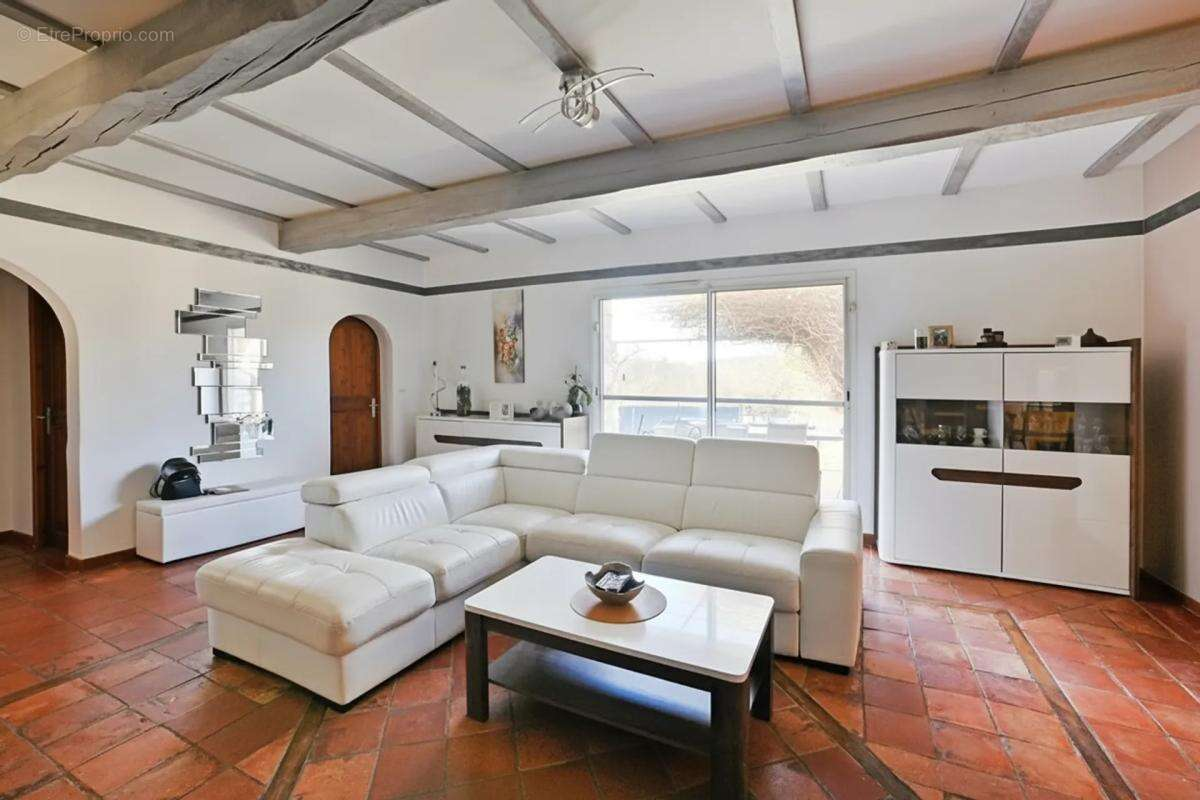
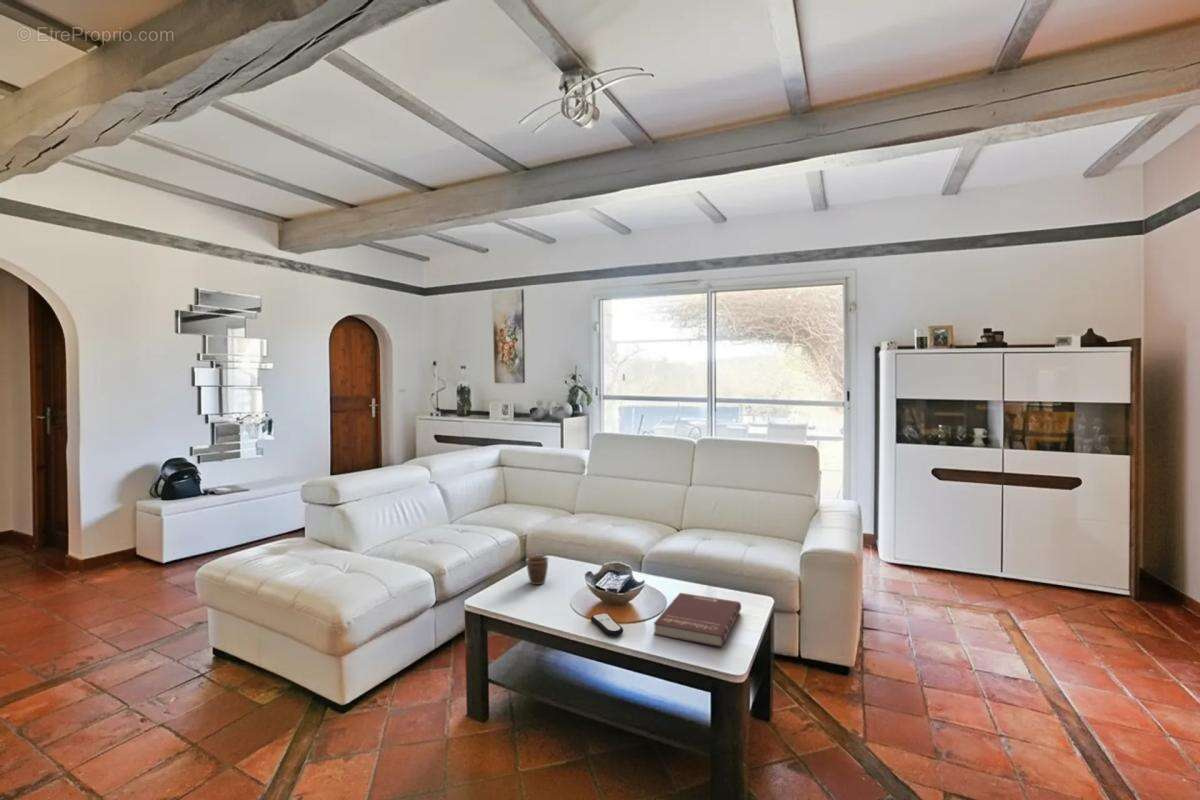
+ book (699, 617)
+ mug (536, 570)
+ remote control (607, 624)
